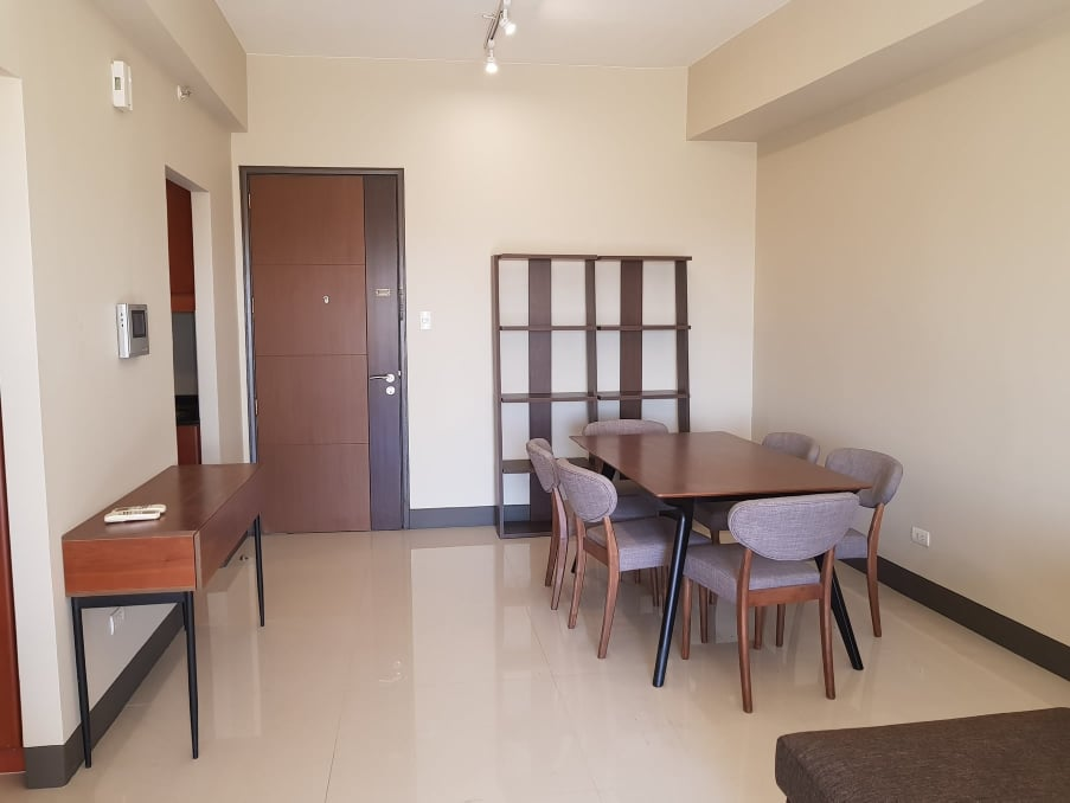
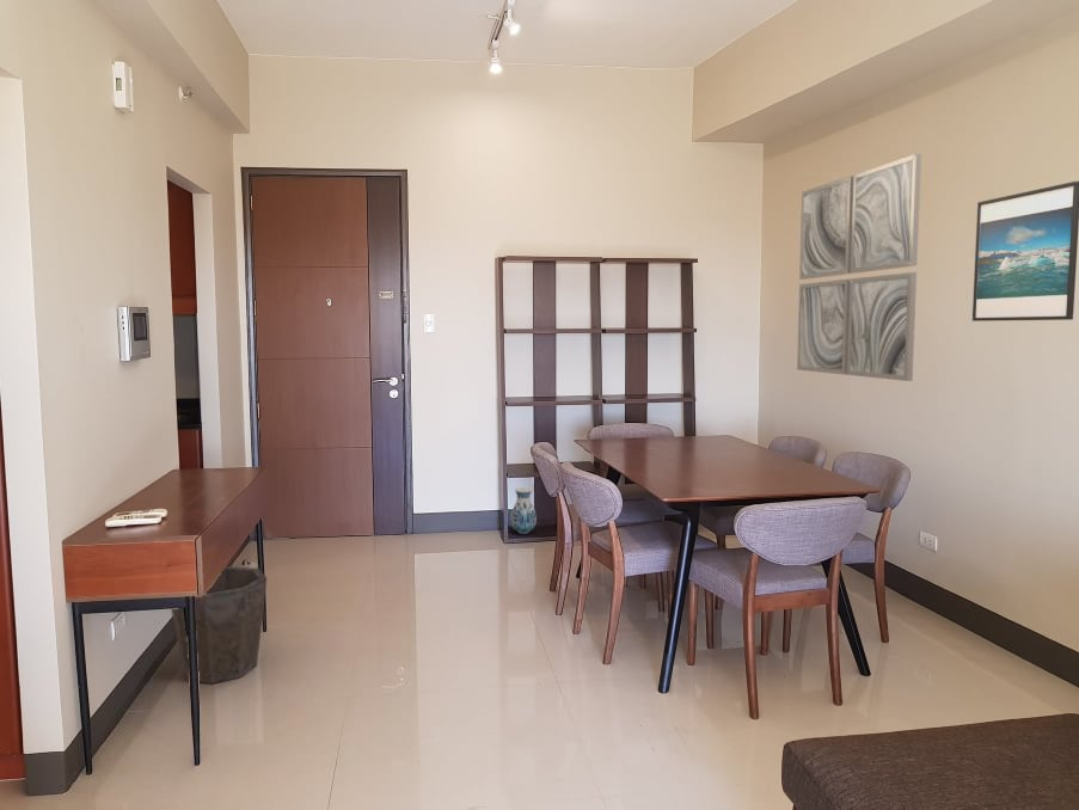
+ wall art (851, 278)
+ waste bin (219, 624)
+ vase (523, 510)
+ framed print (1022, 257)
